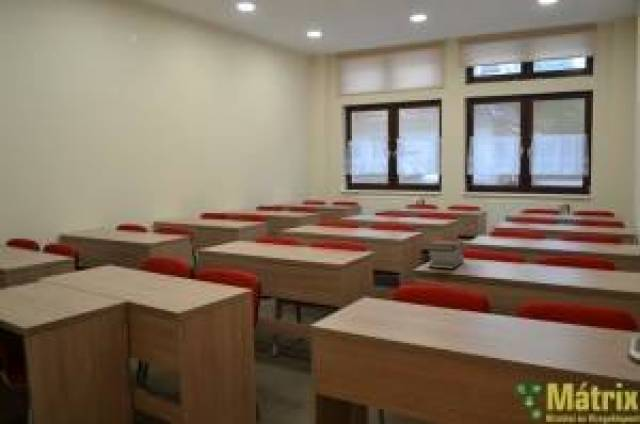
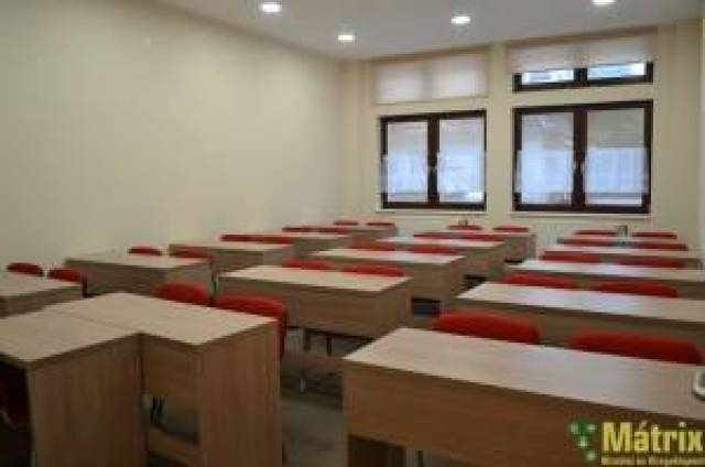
- book stack (445, 253)
